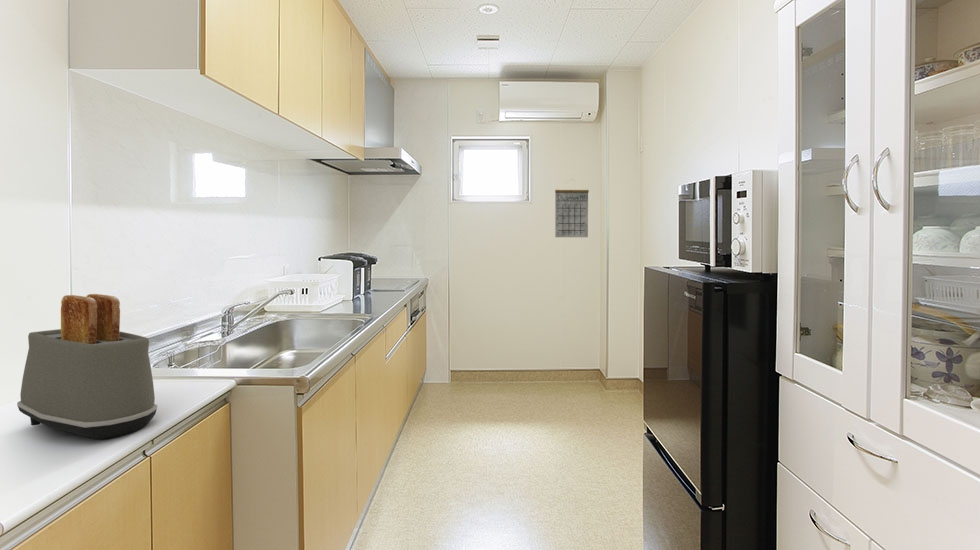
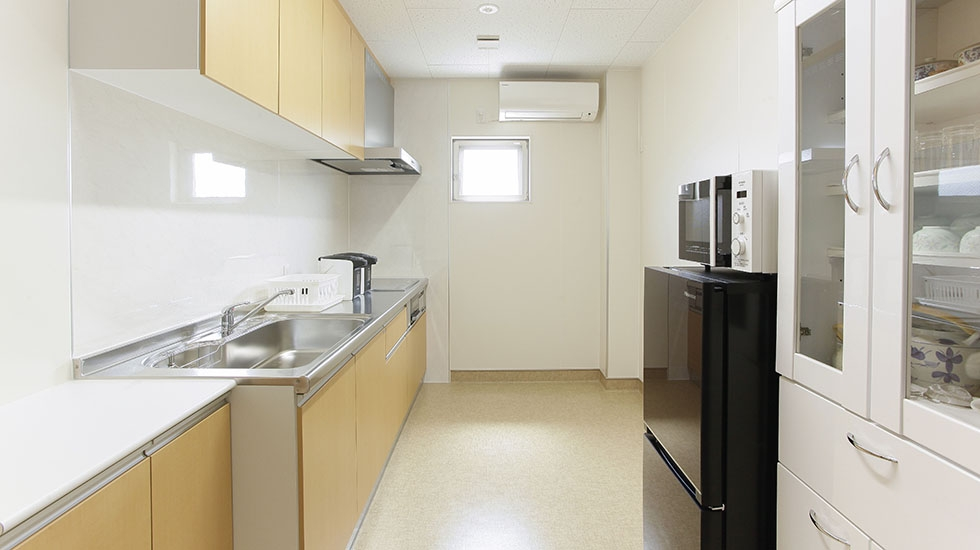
- calendar (571, 208)
- toaster (87, 360)
